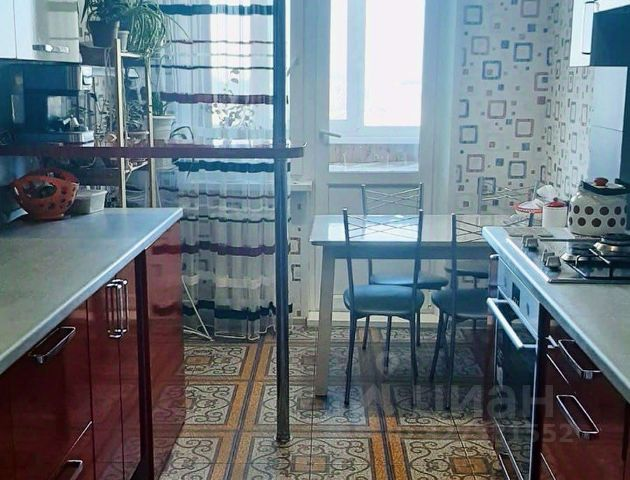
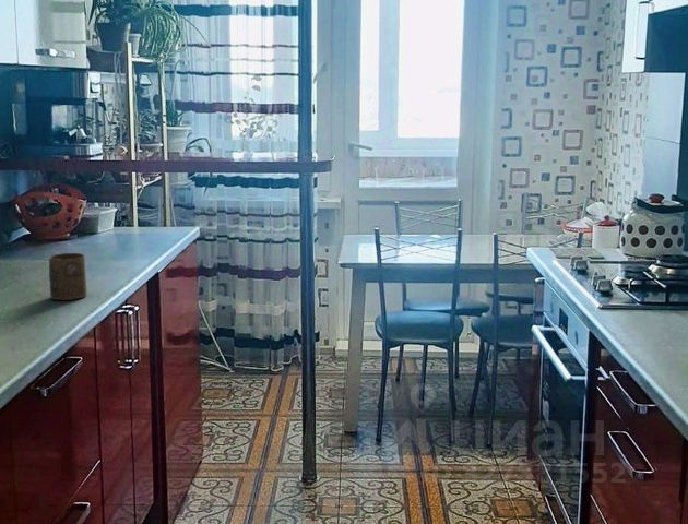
+ cup (67, 276)
